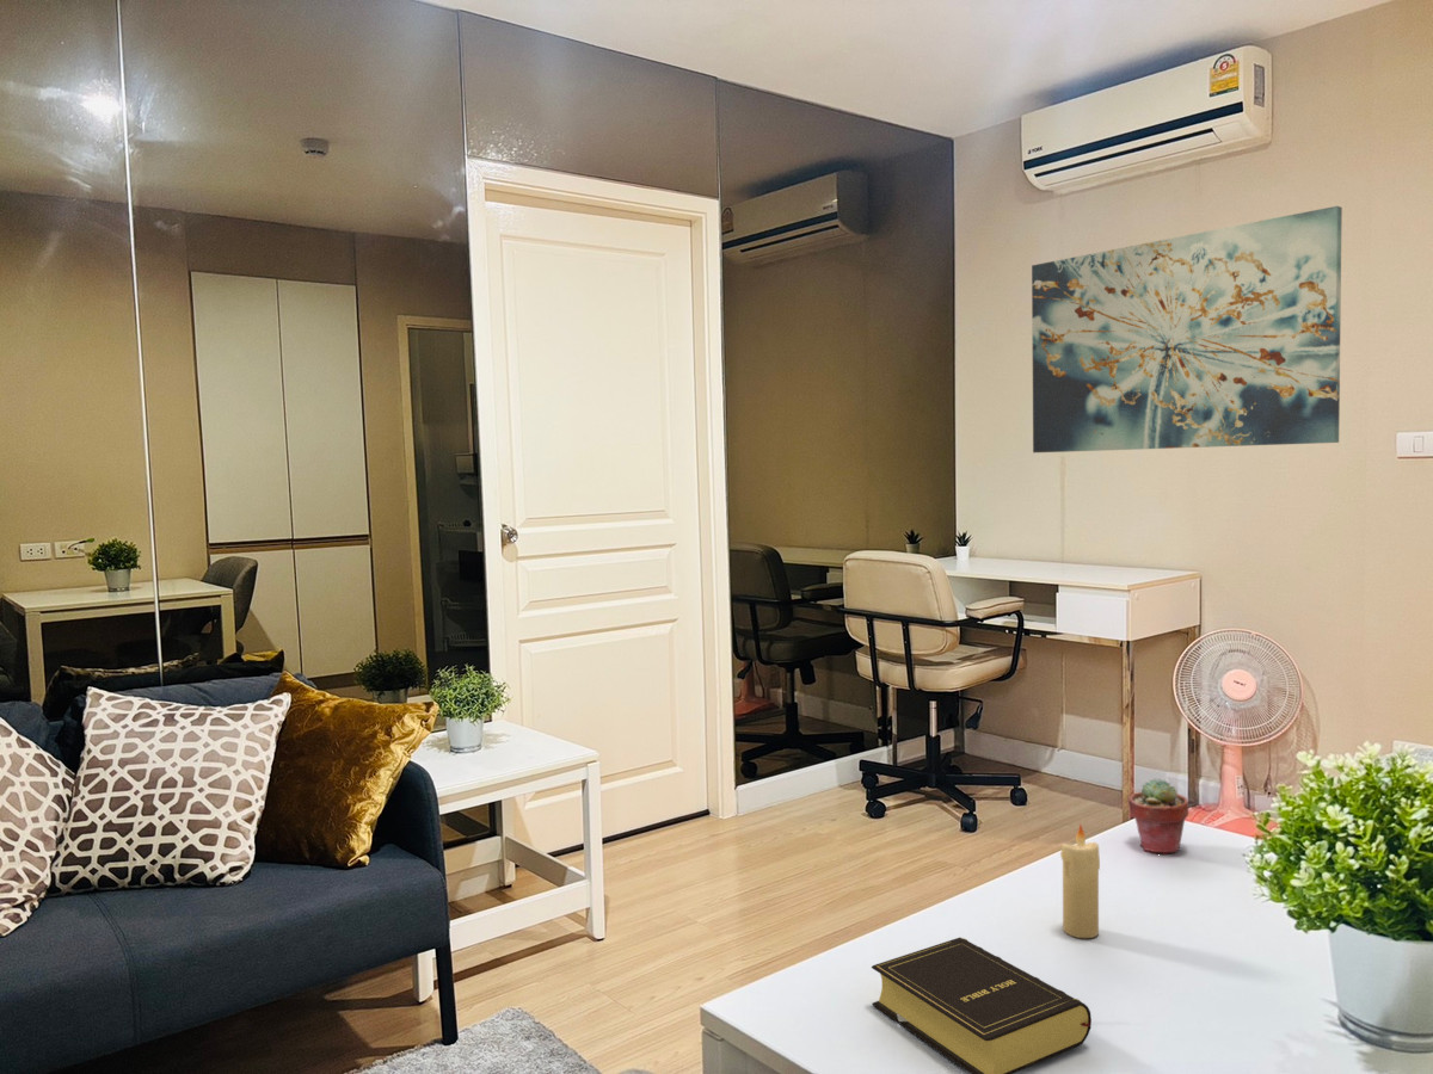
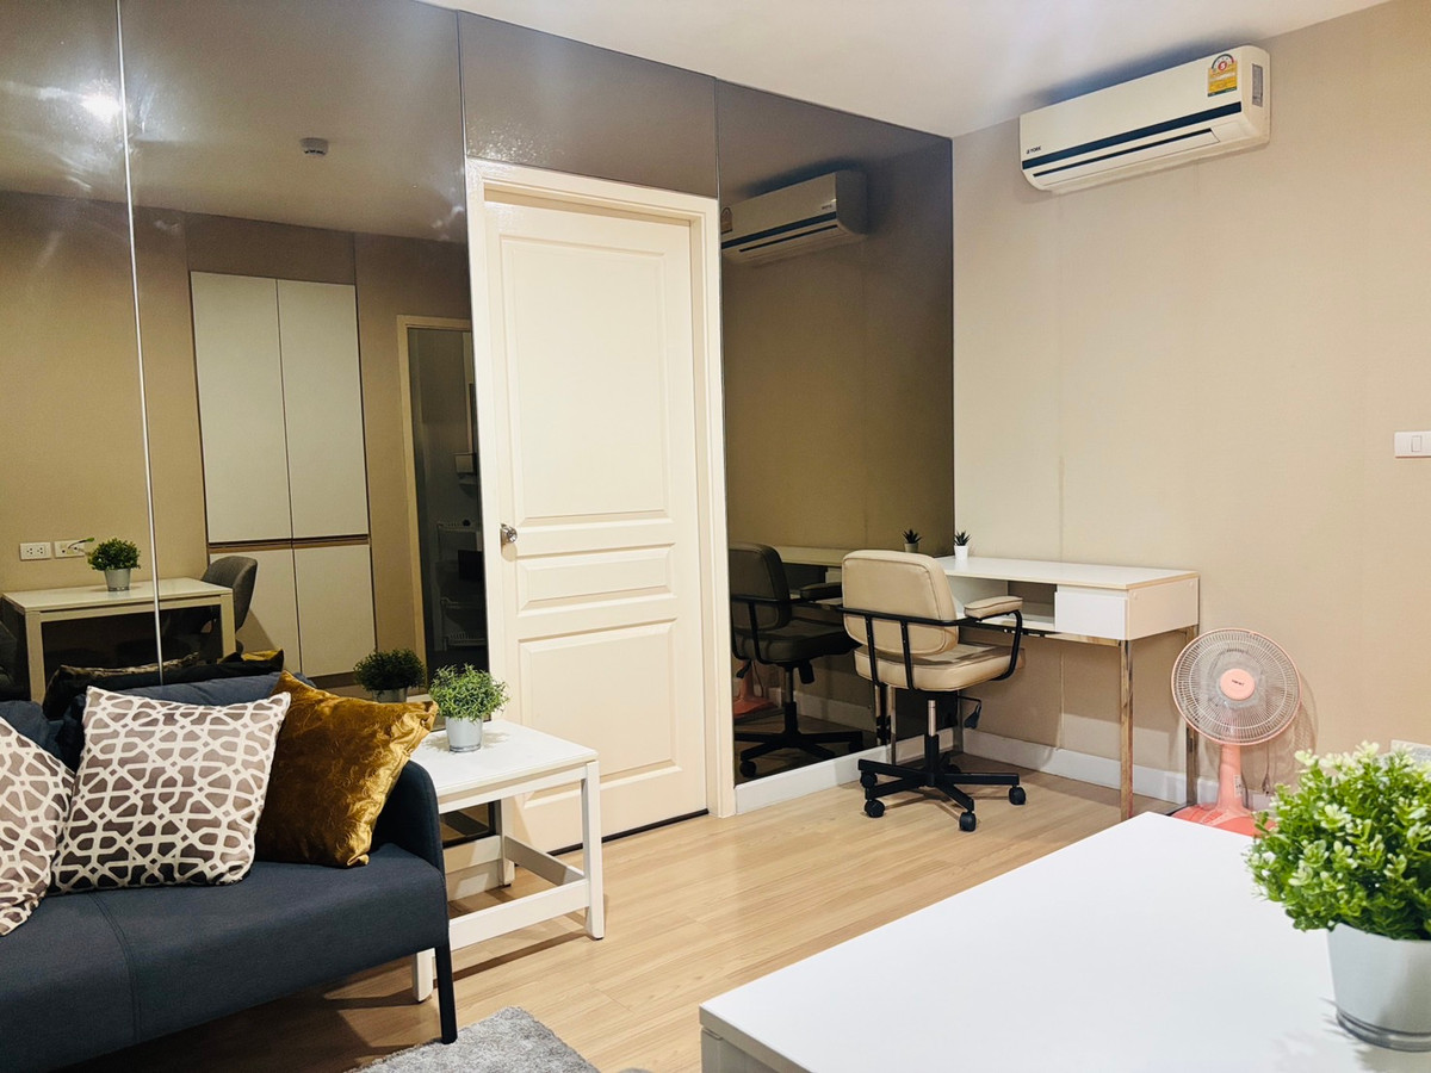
- potted succulent (1158, 813)
- candle (1080, 877)
- wall art (1169, 344)
- book (972, 998)
